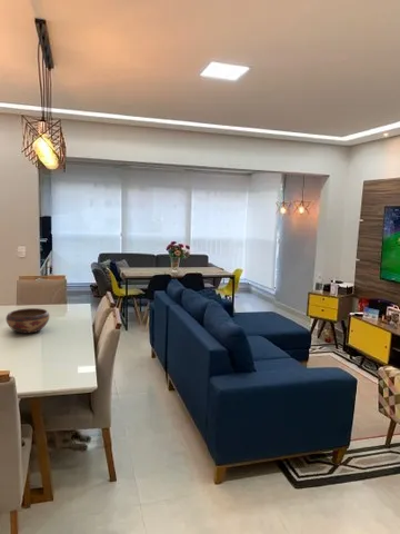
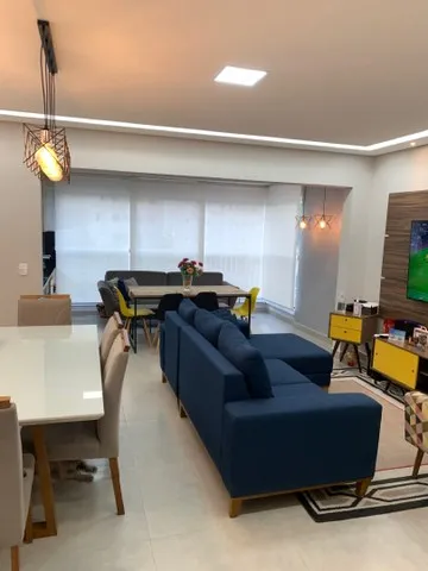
- decorative bowl (28, 322)
